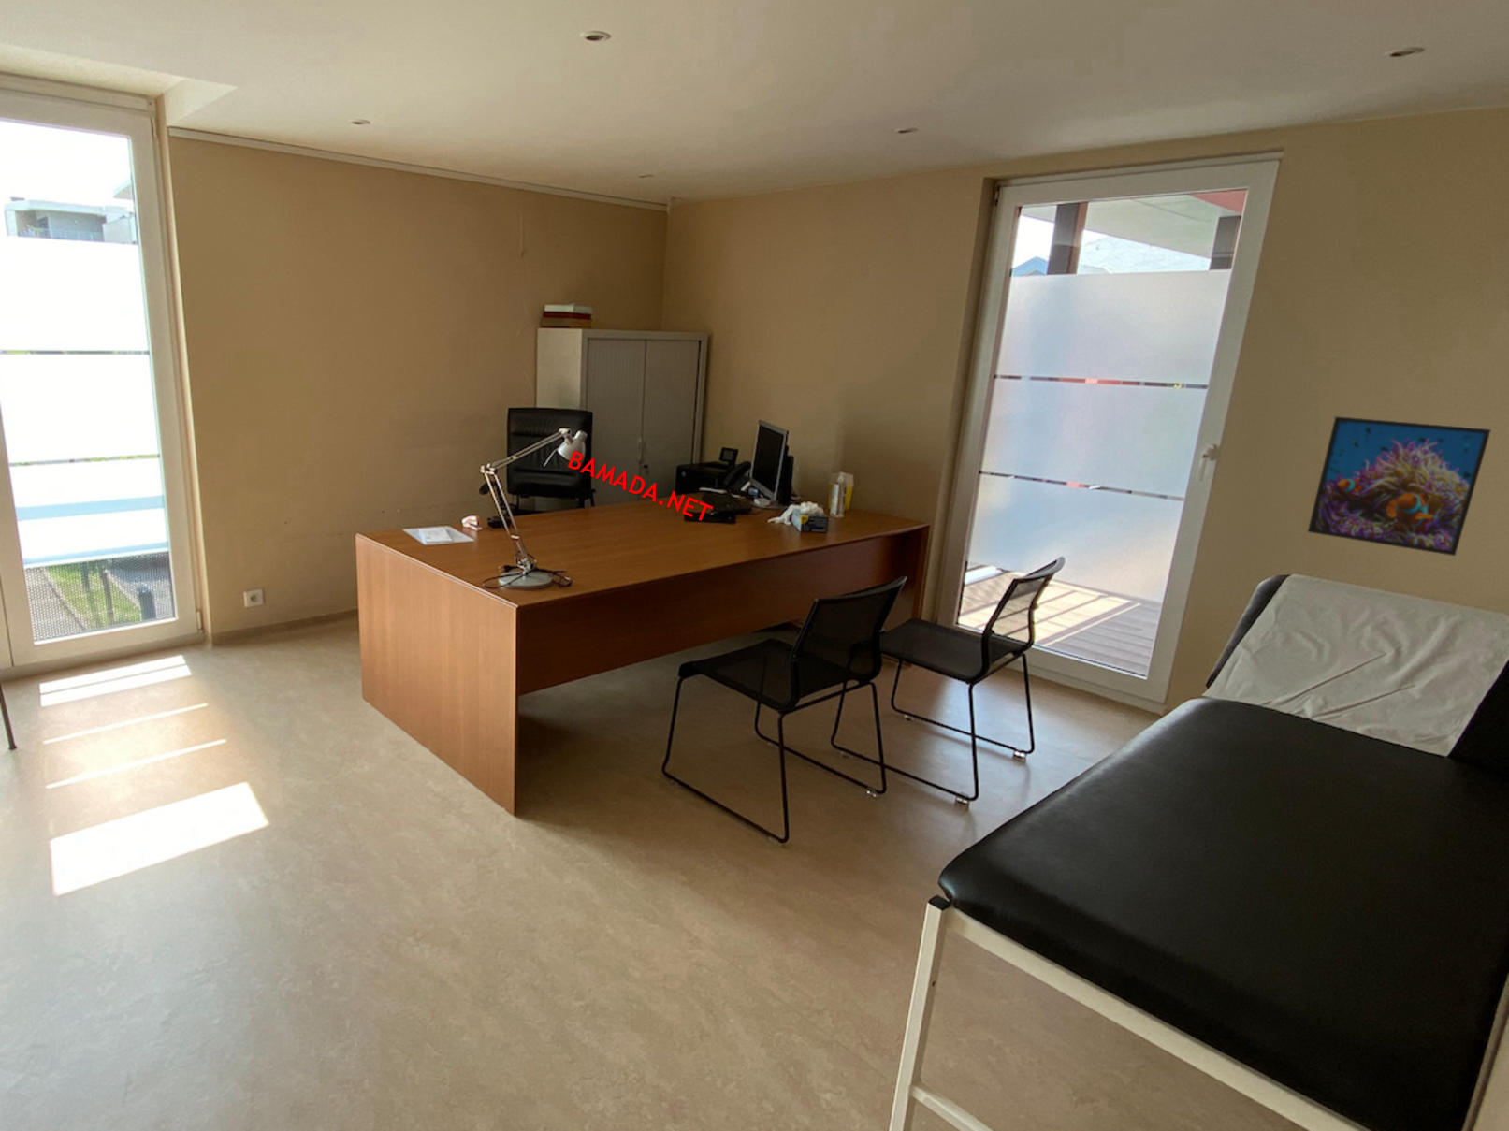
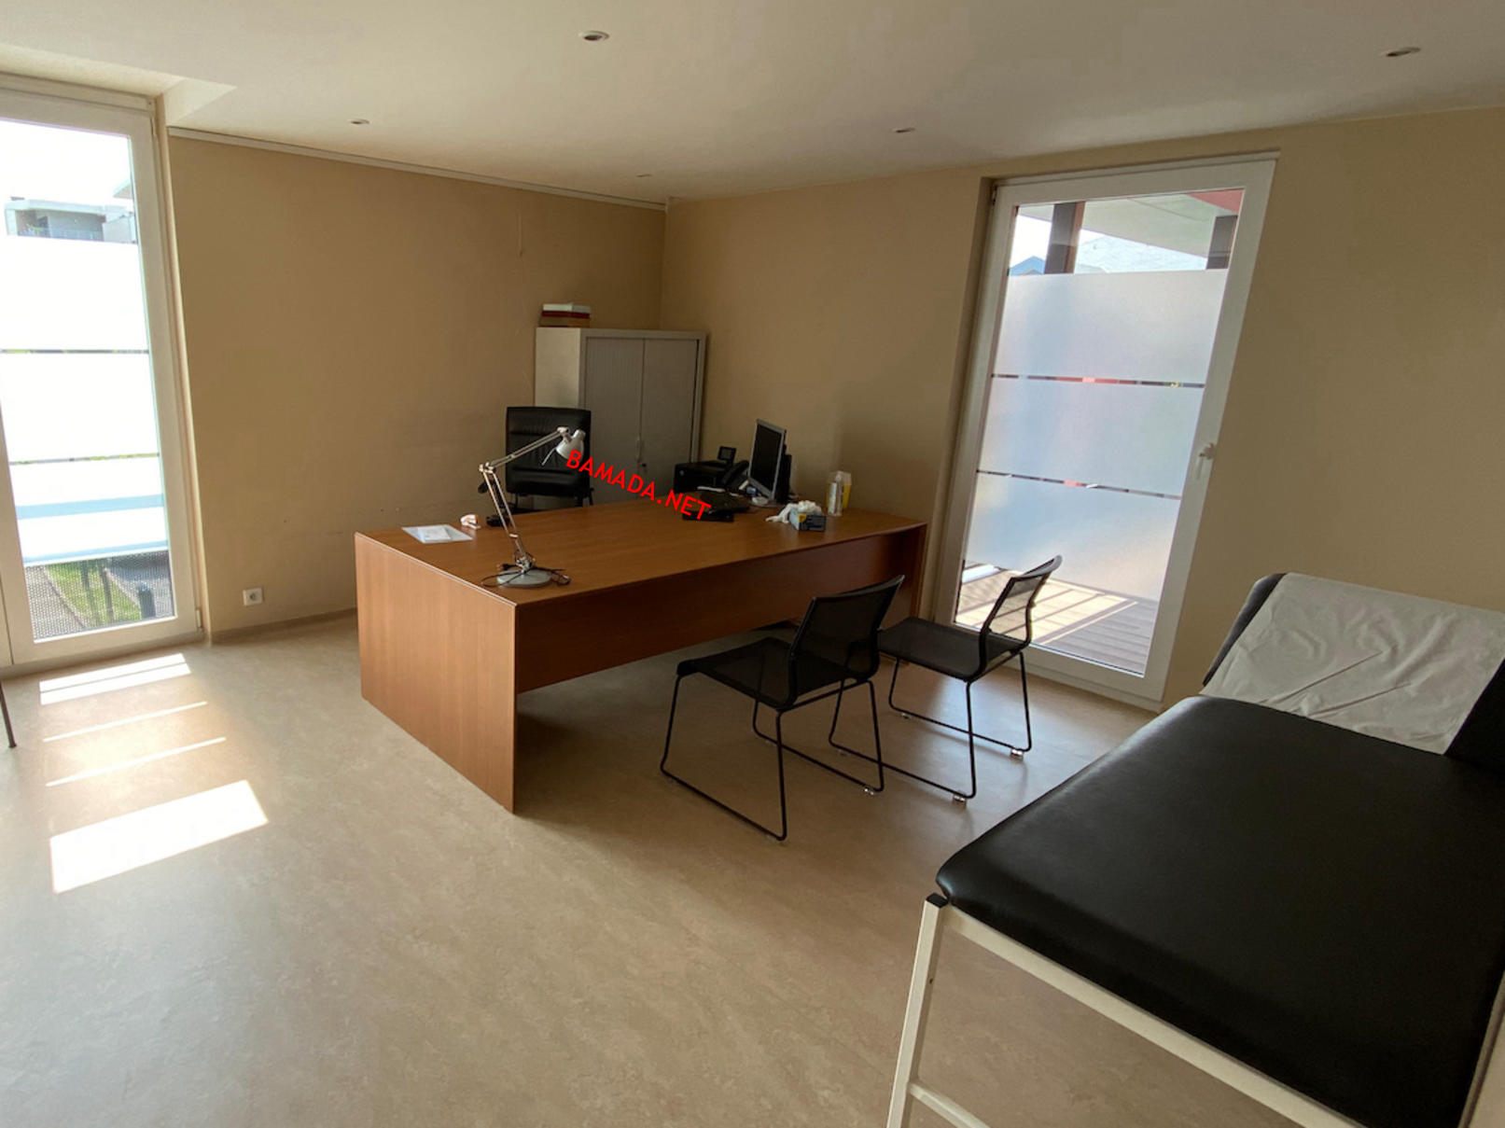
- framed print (1393, 484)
